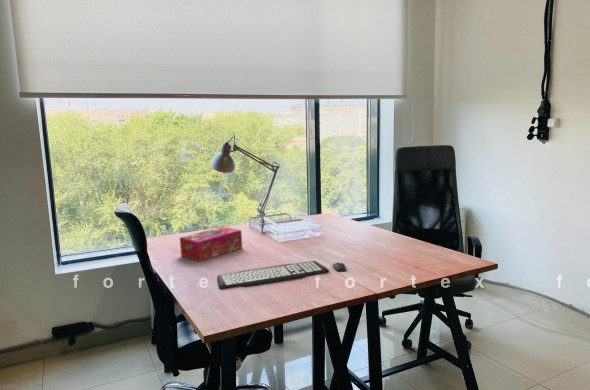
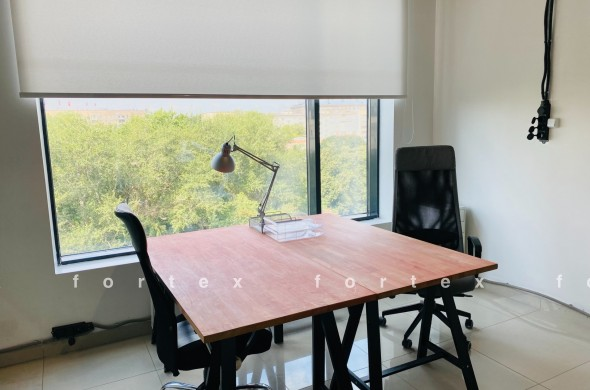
- tissue box (211, 242)
- keyboard (281, 273)
